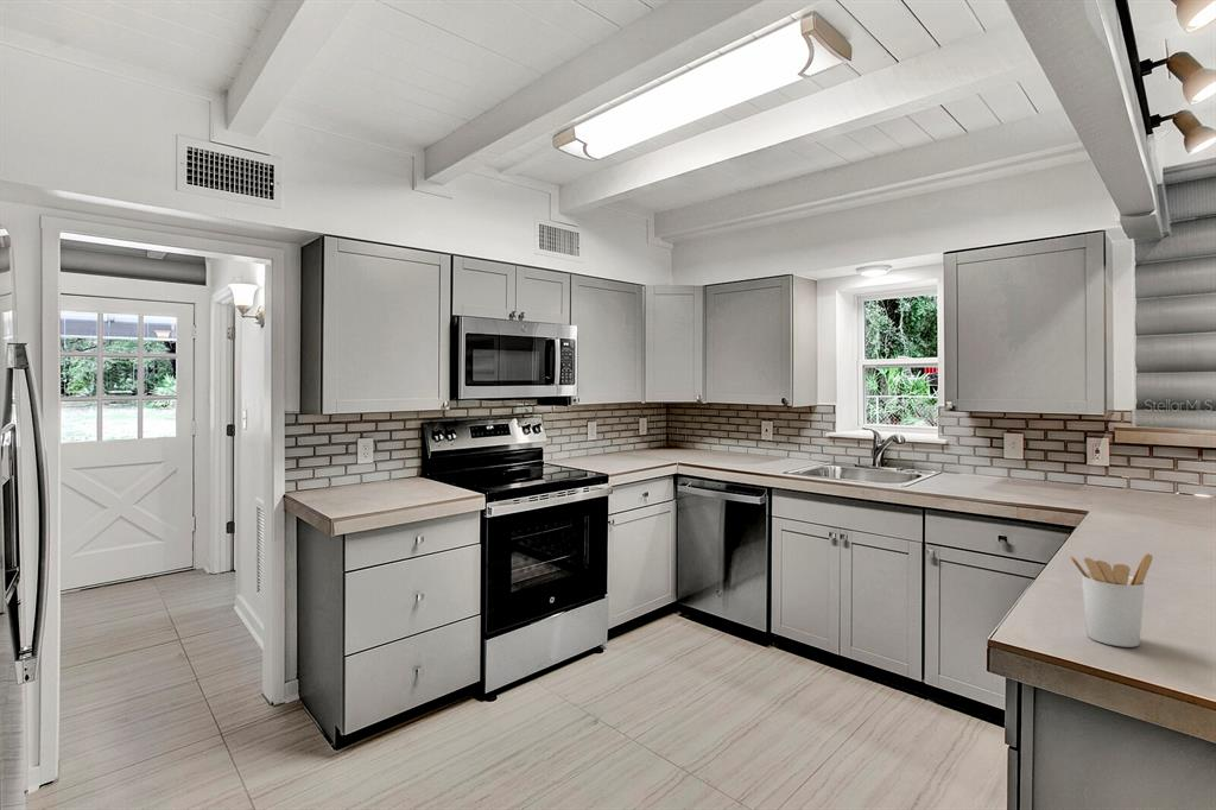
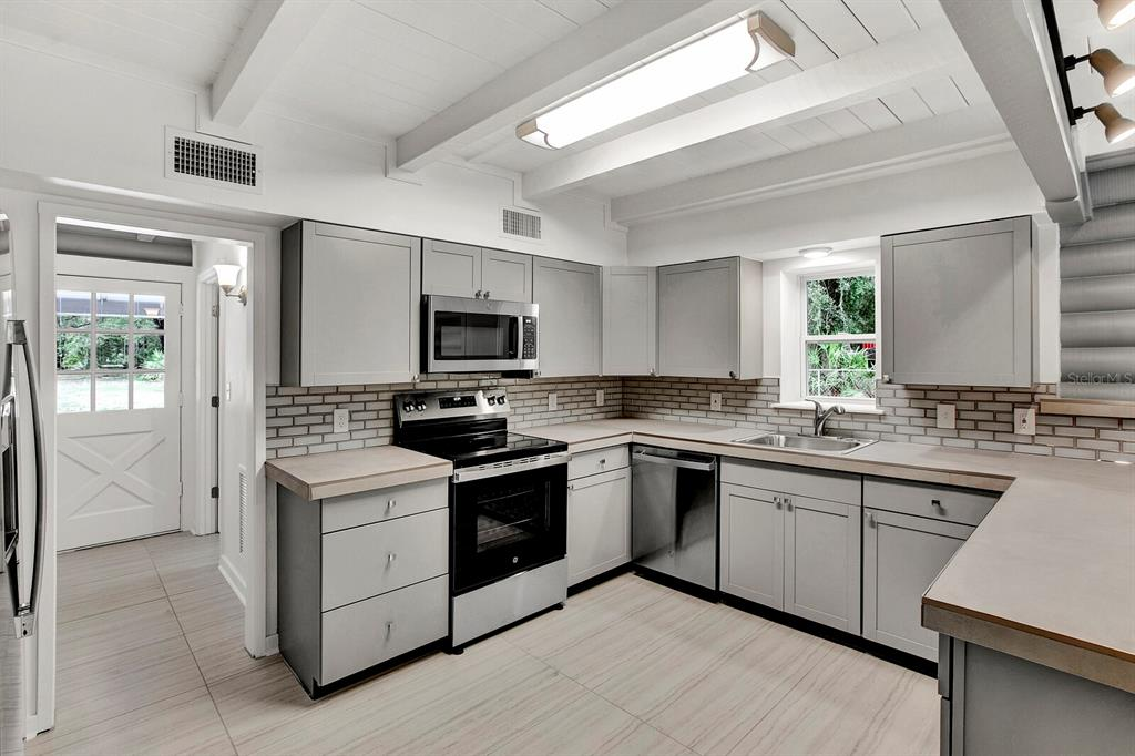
- utensil holder (1110, 596)
